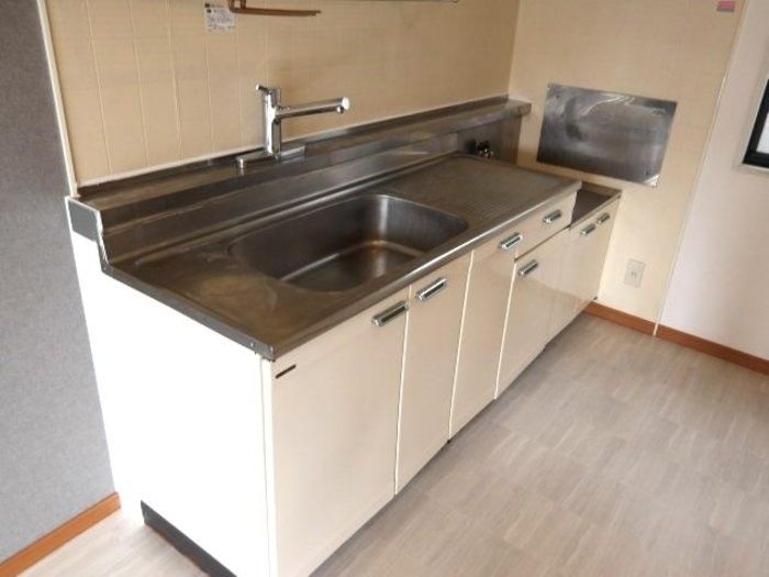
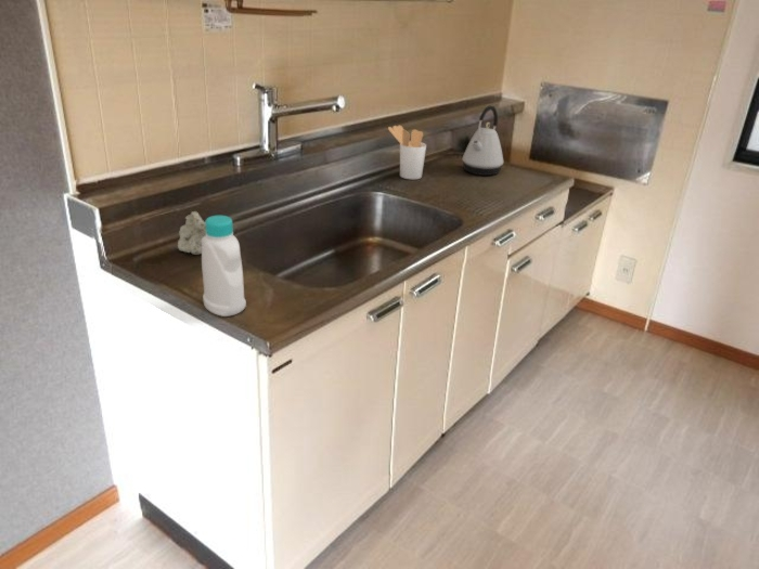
+ bottle (221, 264)
+ sponge (192, 231)
+ utensil holder (407, 151)
+ kettle (485, 139)
